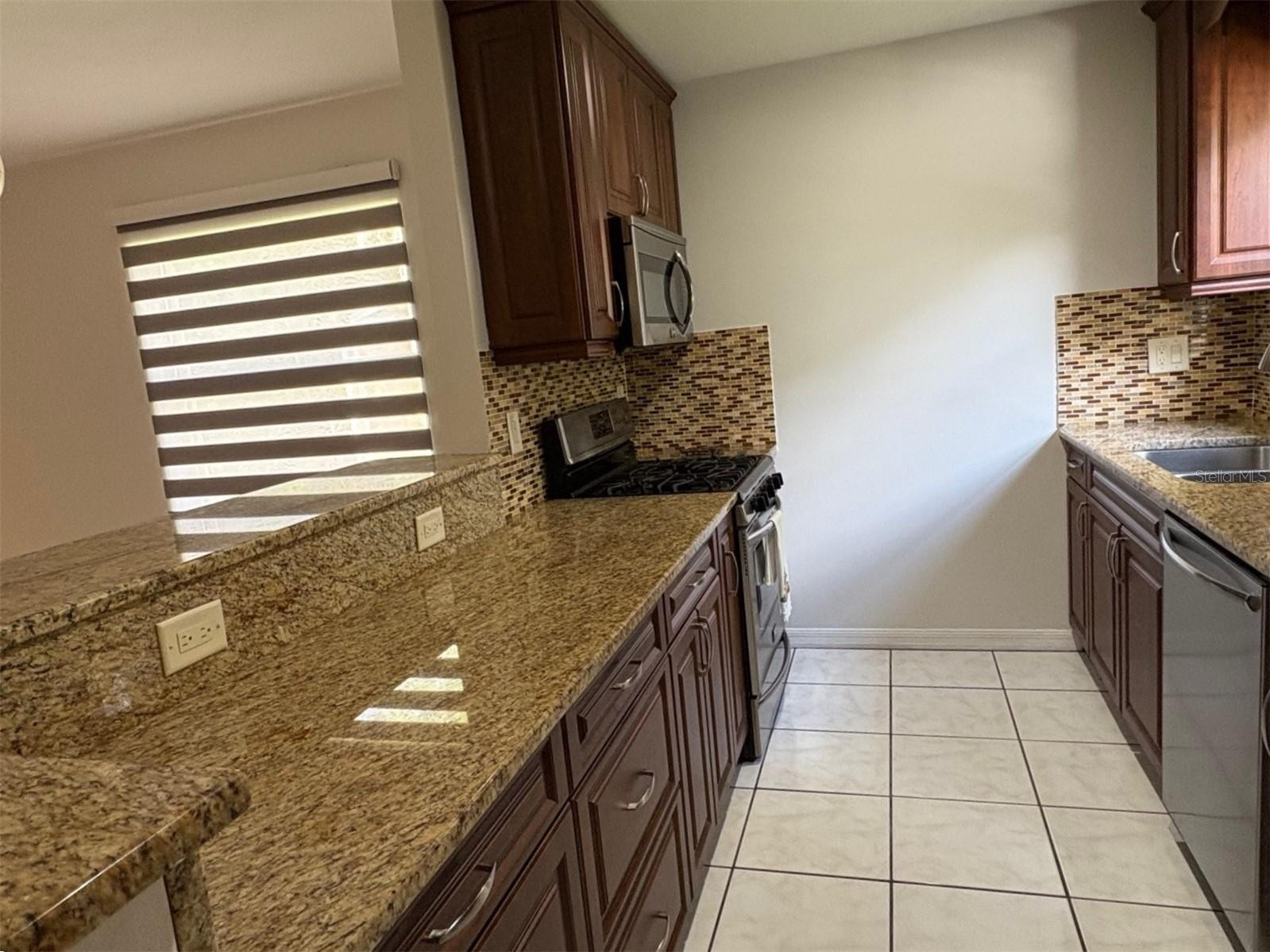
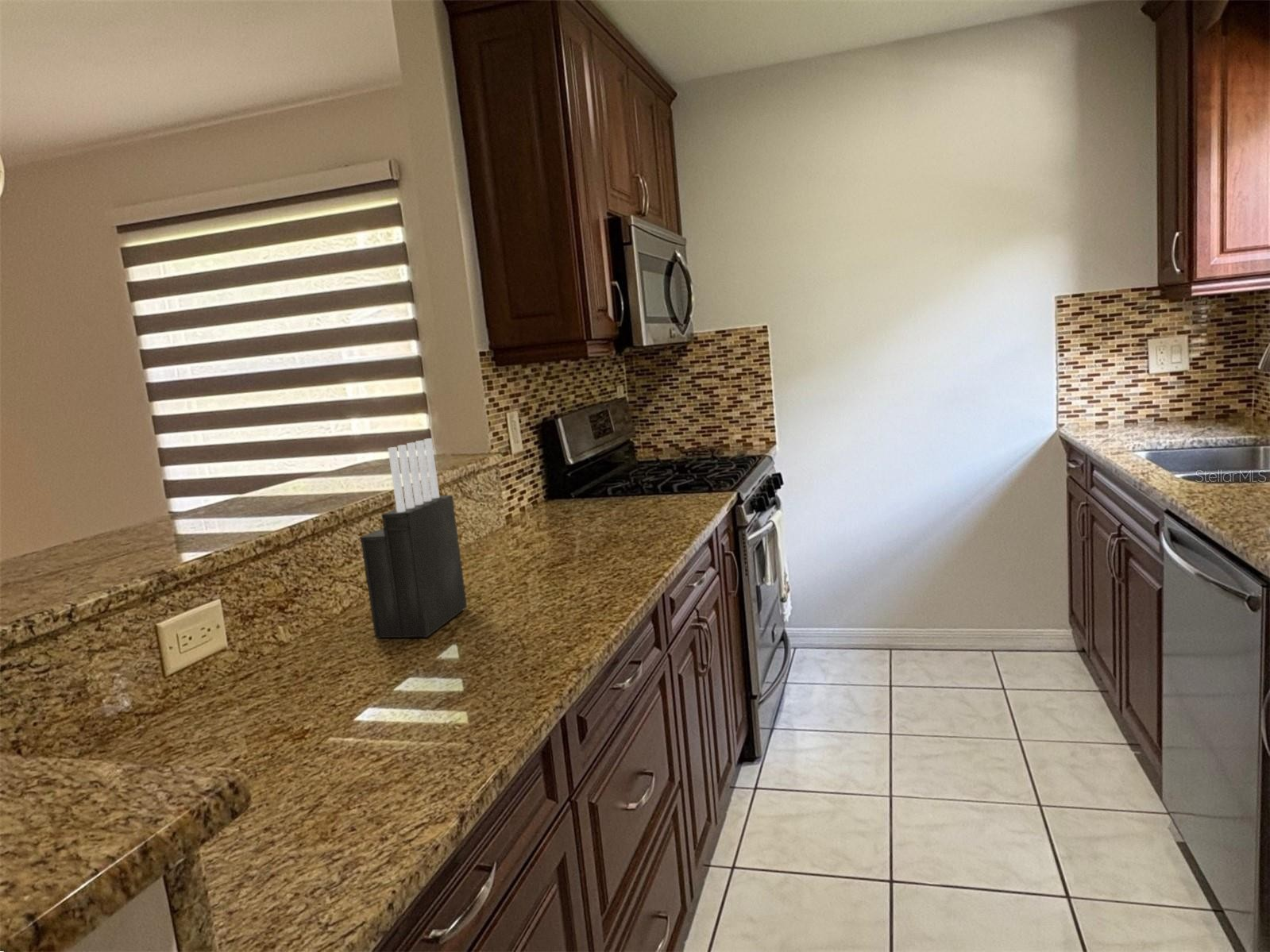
+ knife block (405, 534)
